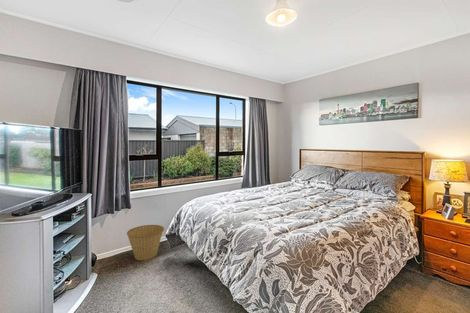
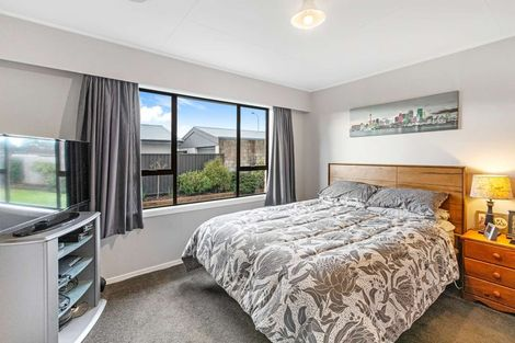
- basket (146, 242)
